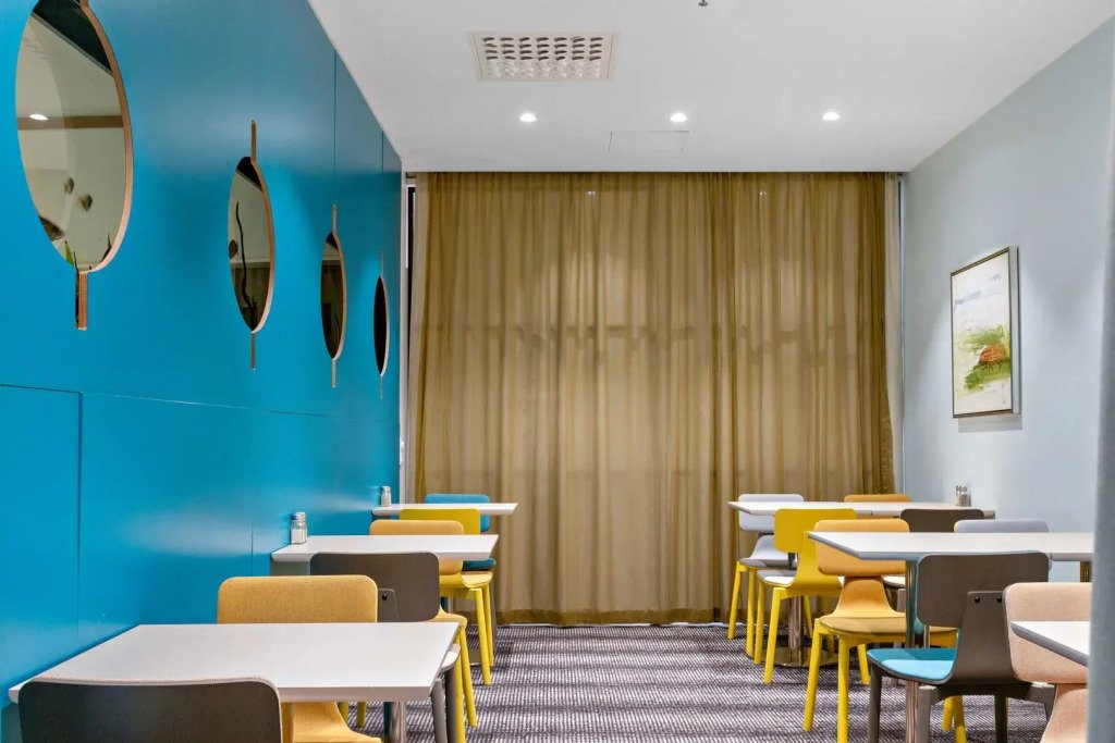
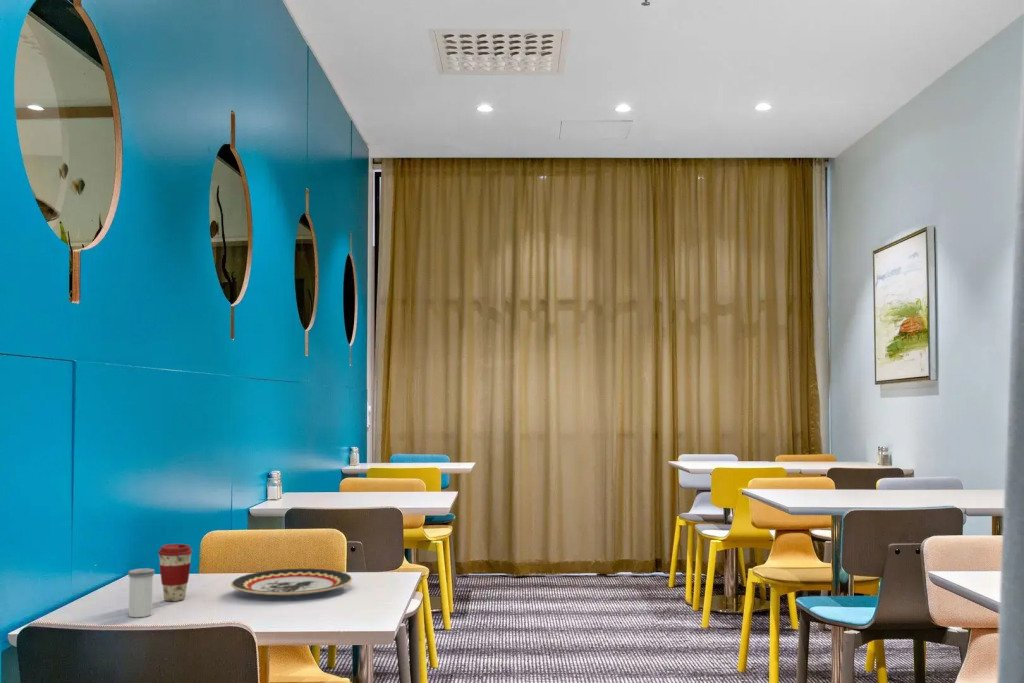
+ salt shaker (141, 592)
+ plate (292, 584)
+ coffee cup (175, 572)
